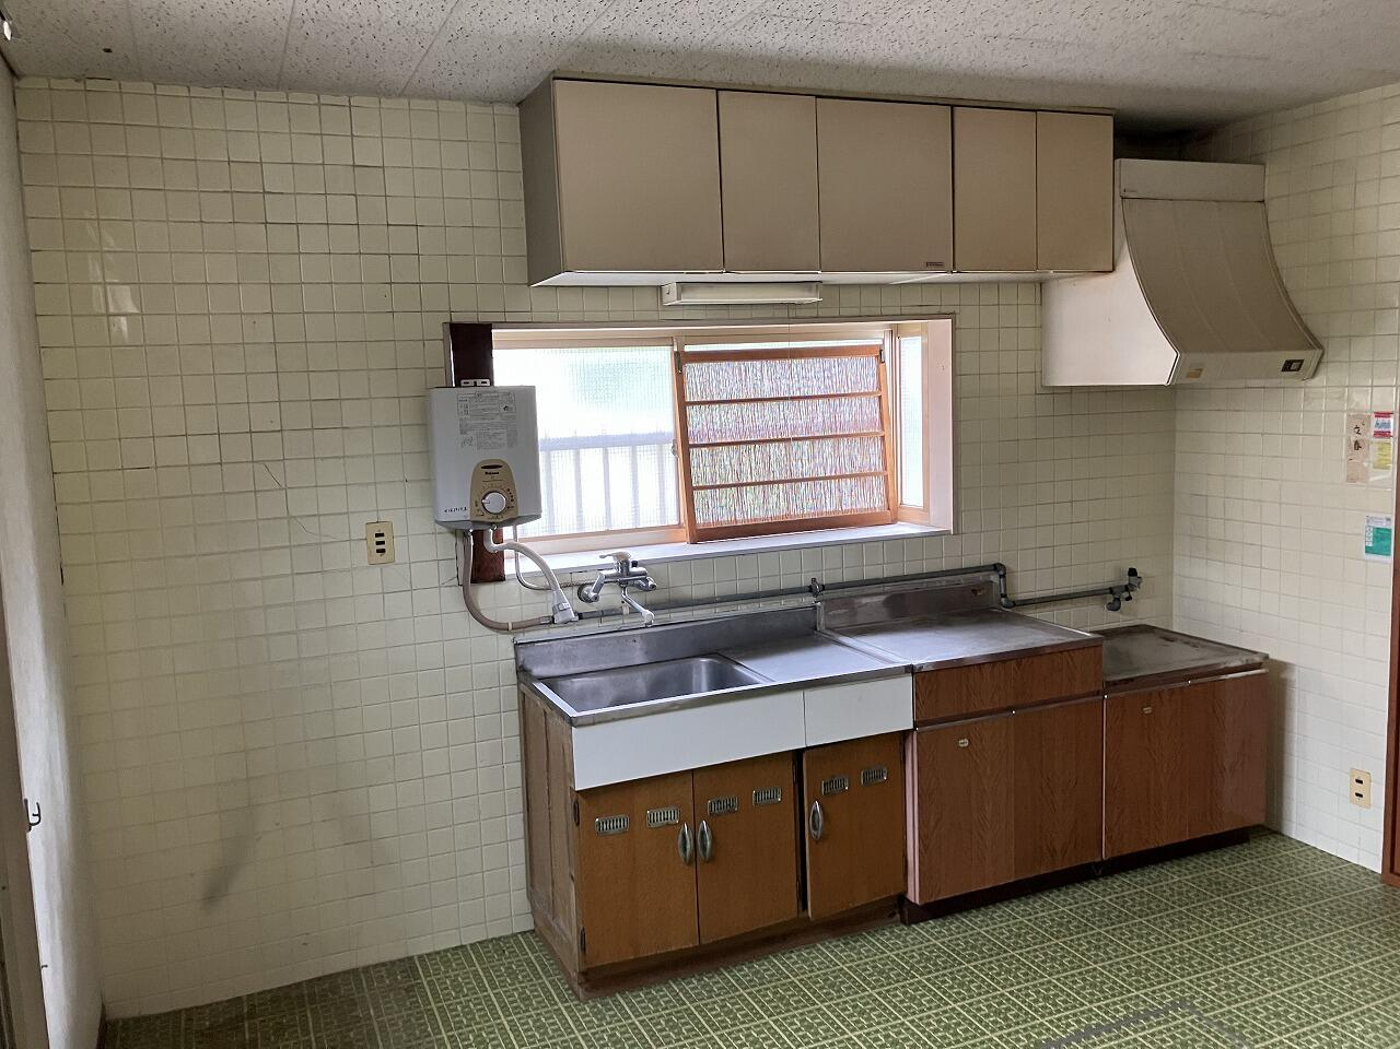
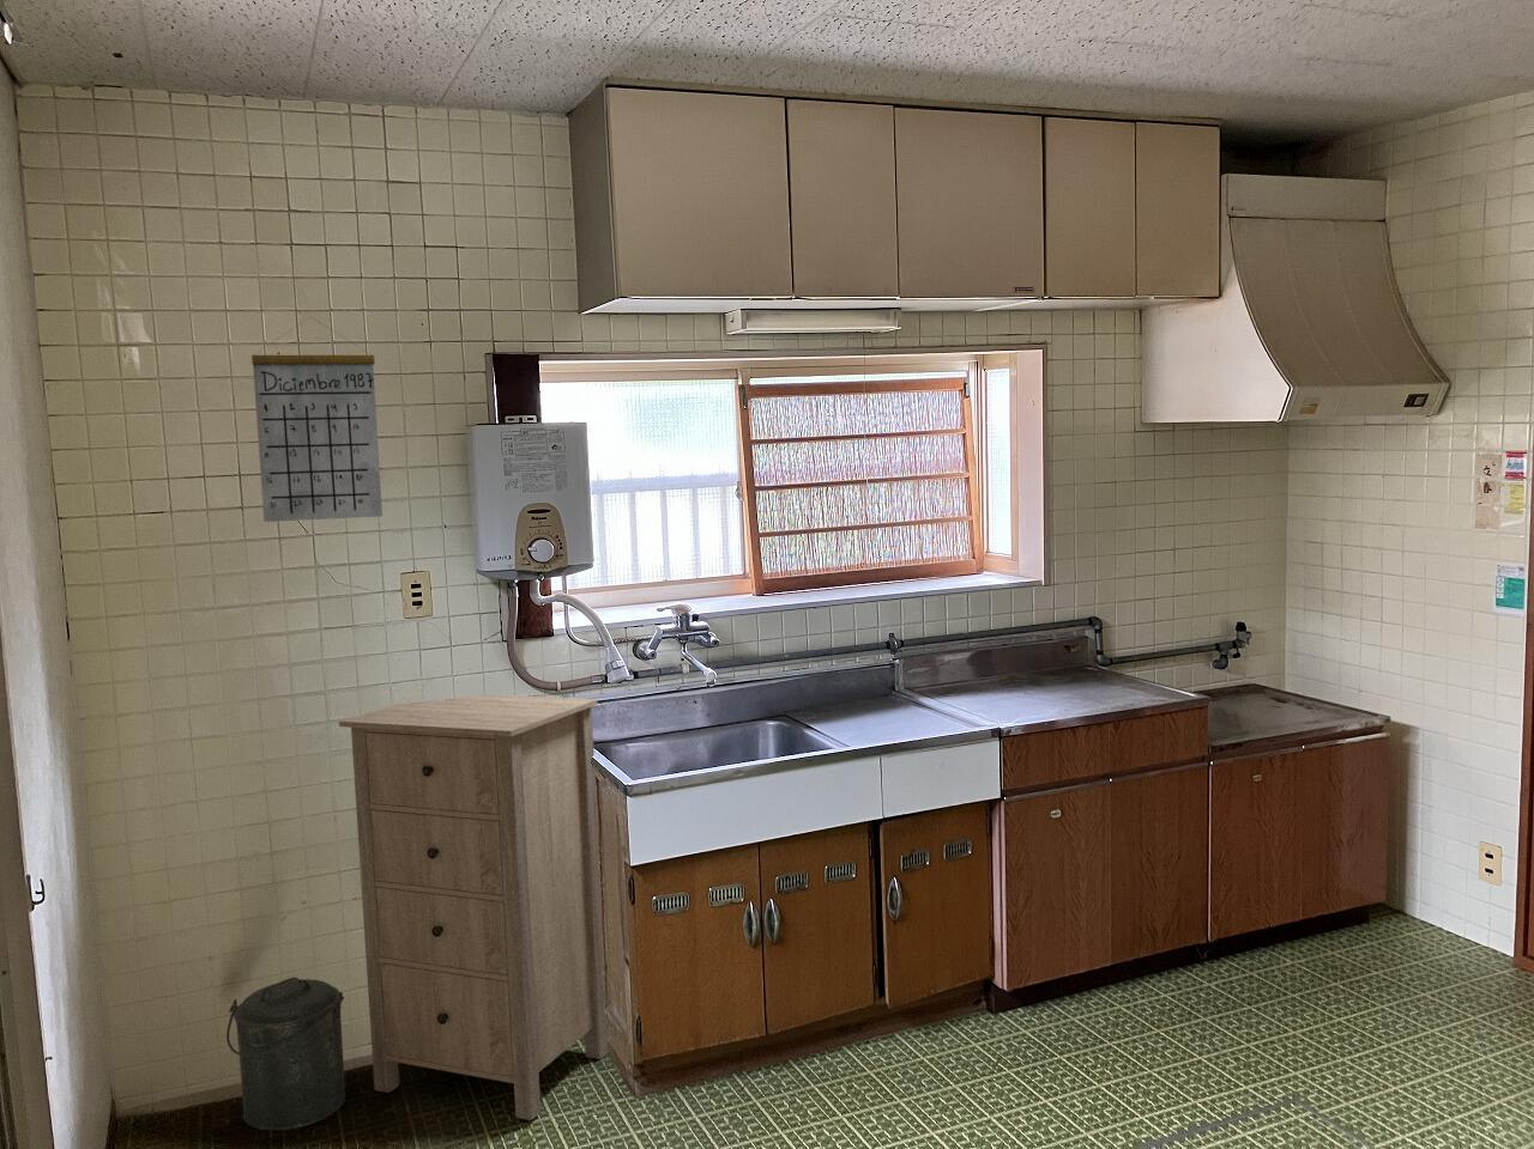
+ storage cabinet (482, 893)
+ calendar (318, 418)
+ canister (287, 1048)
